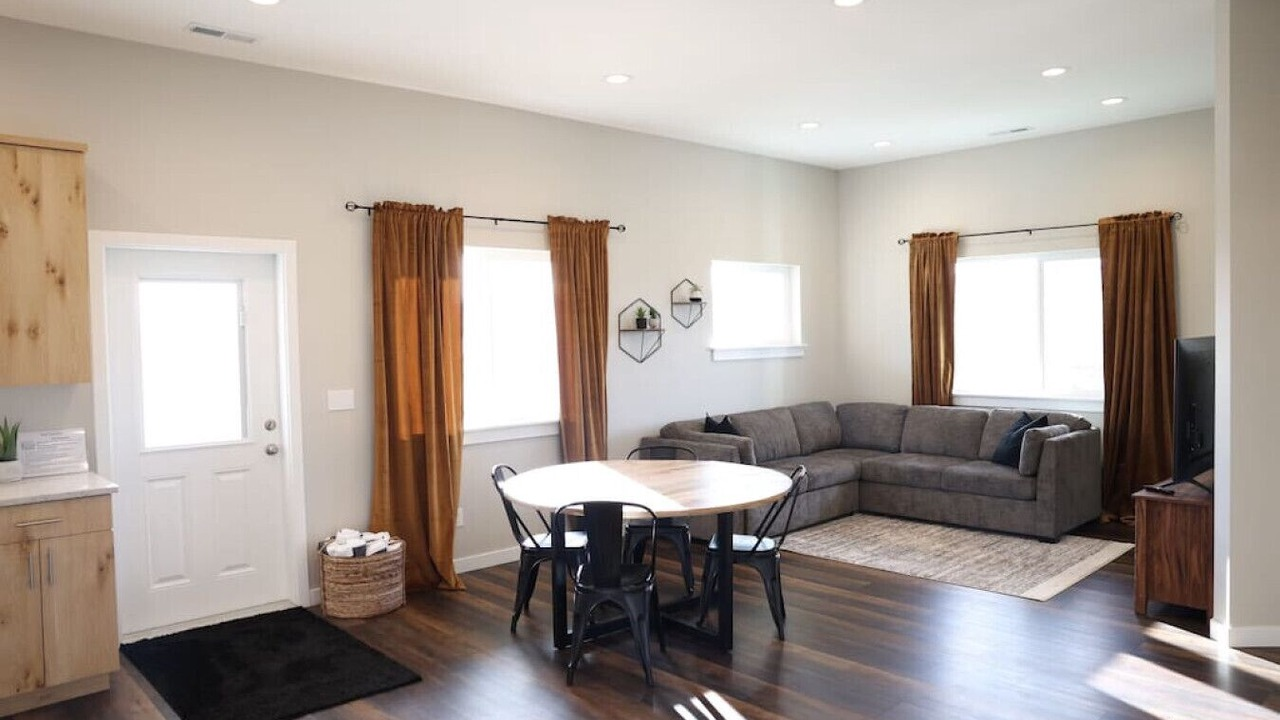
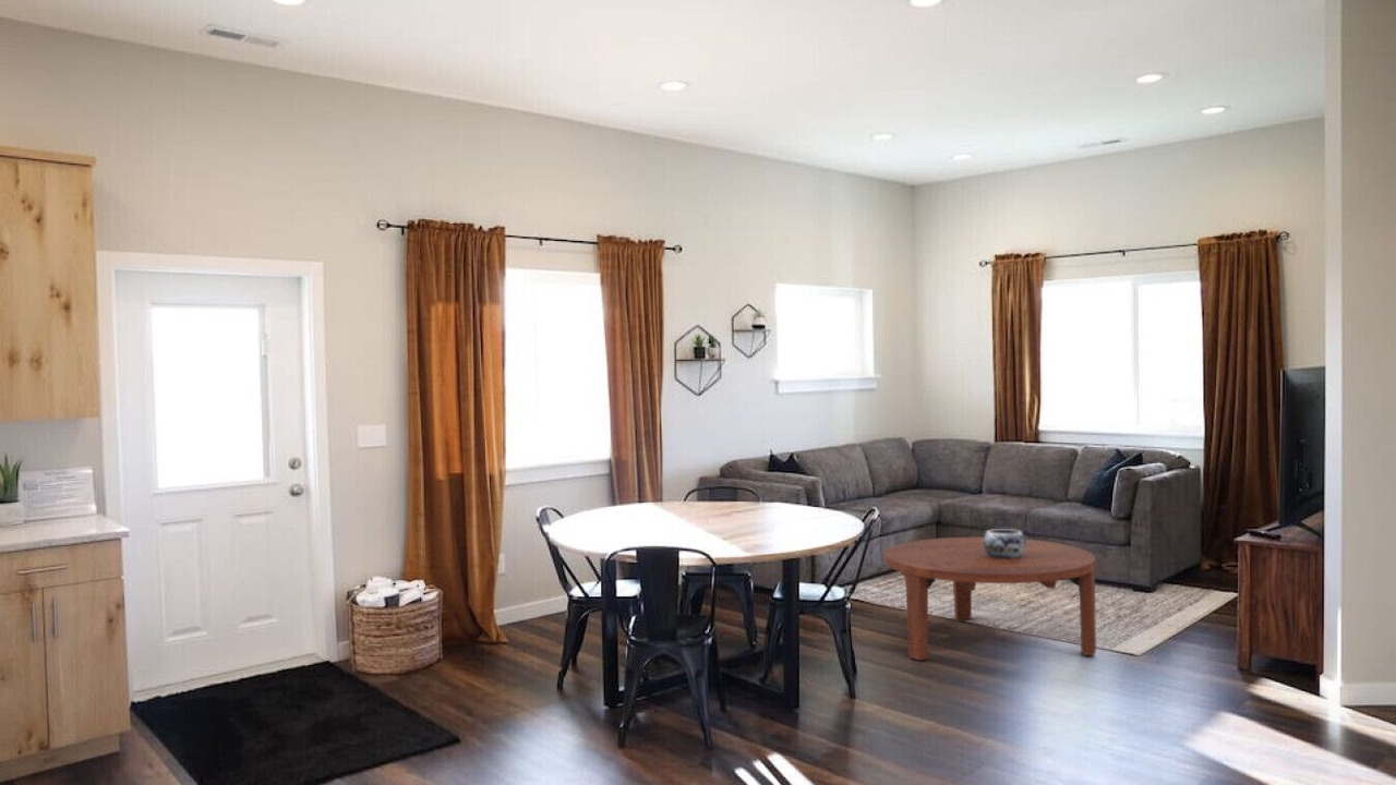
+ coffee table (974, 590)
+ decorative bowl (1003, 543)
